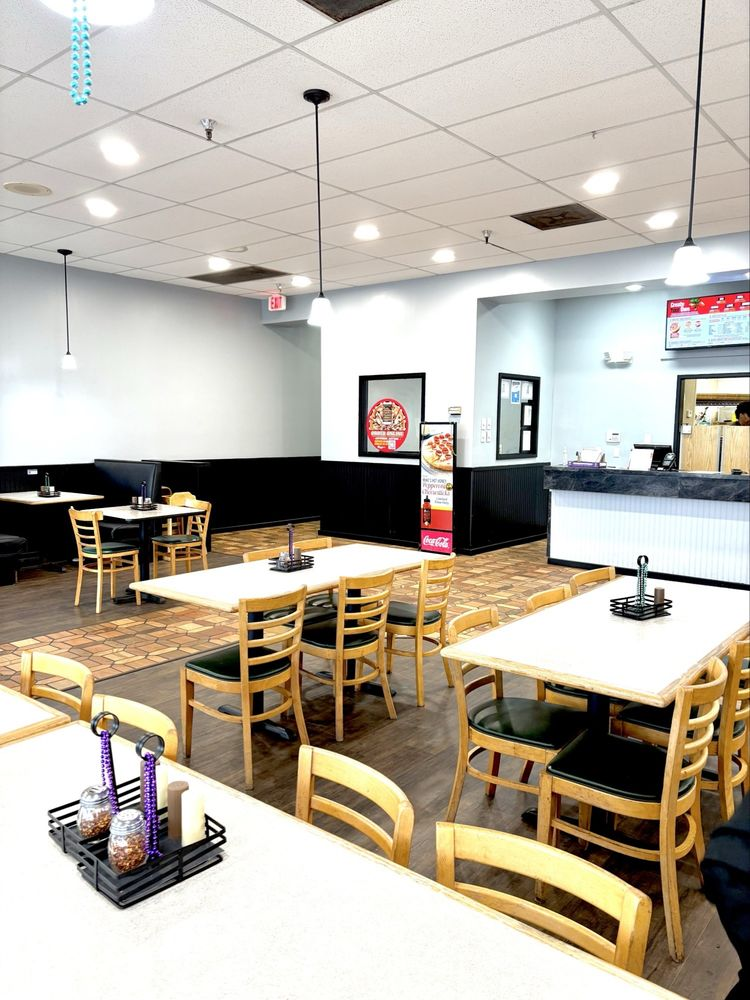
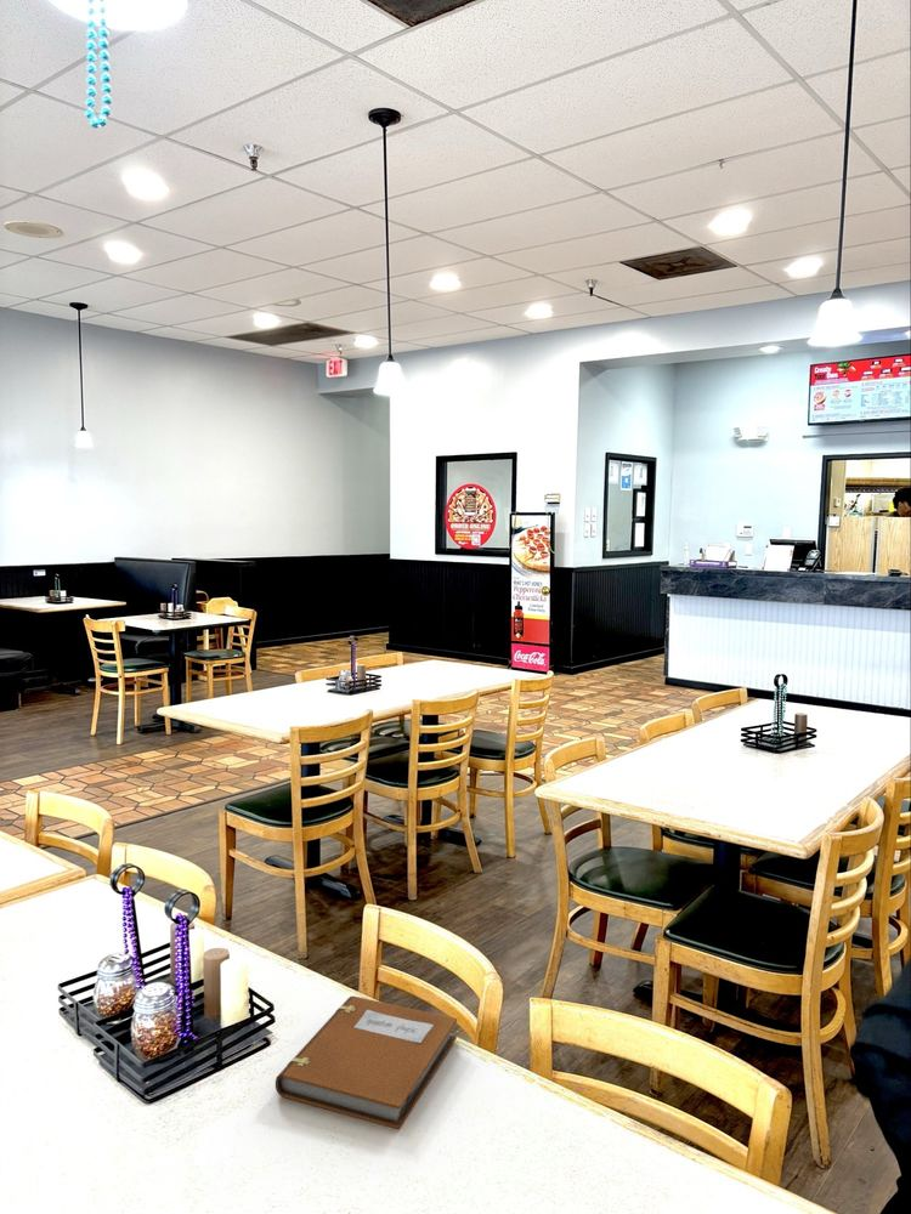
+ notebook (372, 1051)
